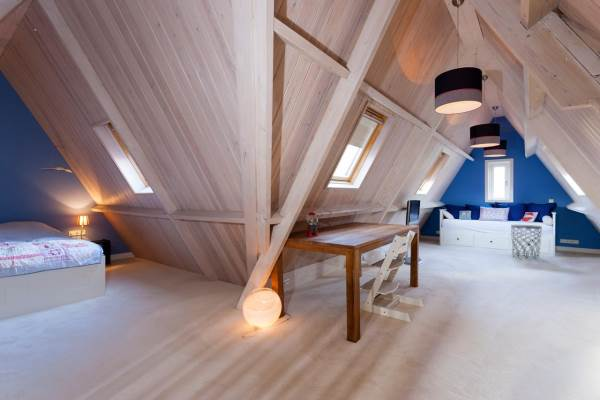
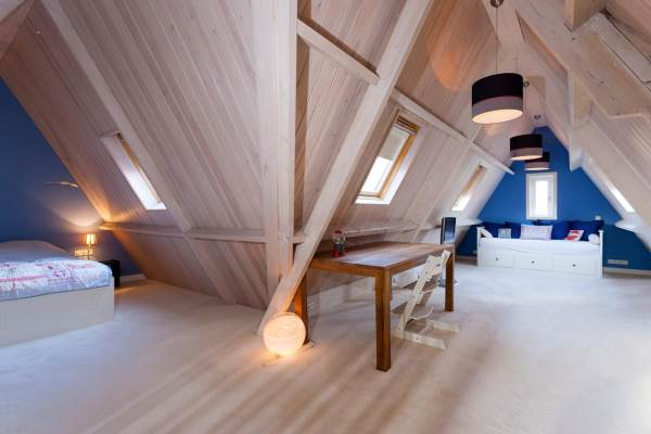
- side table (525, 241)
